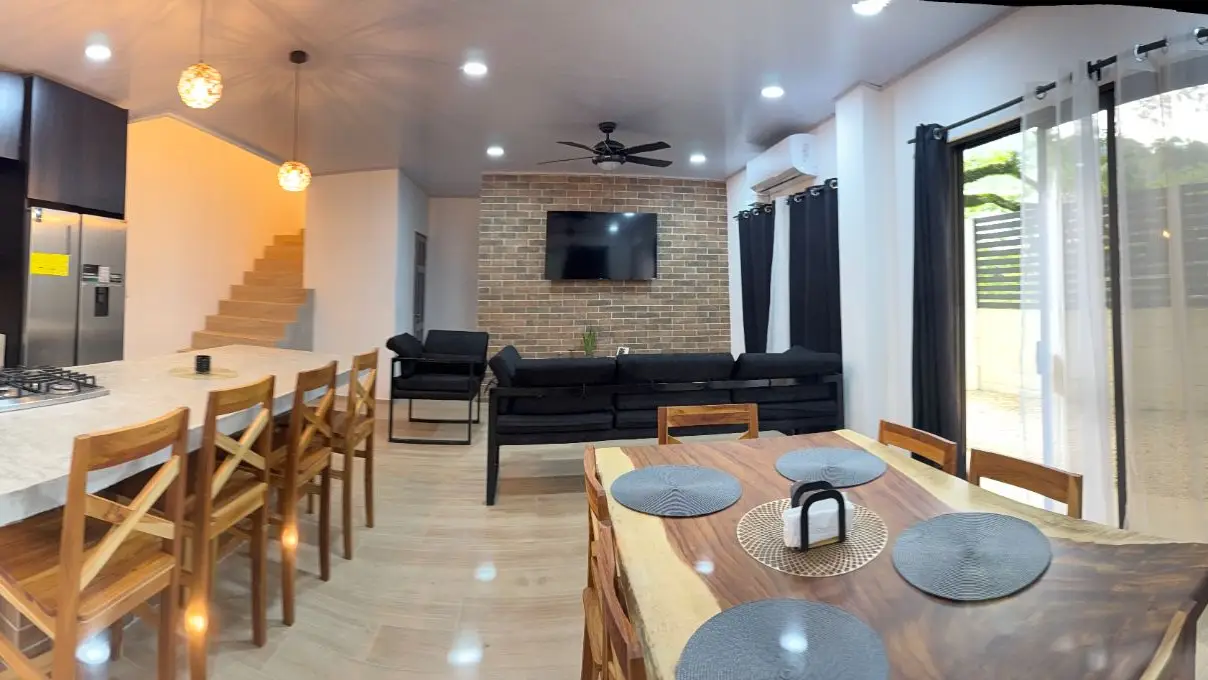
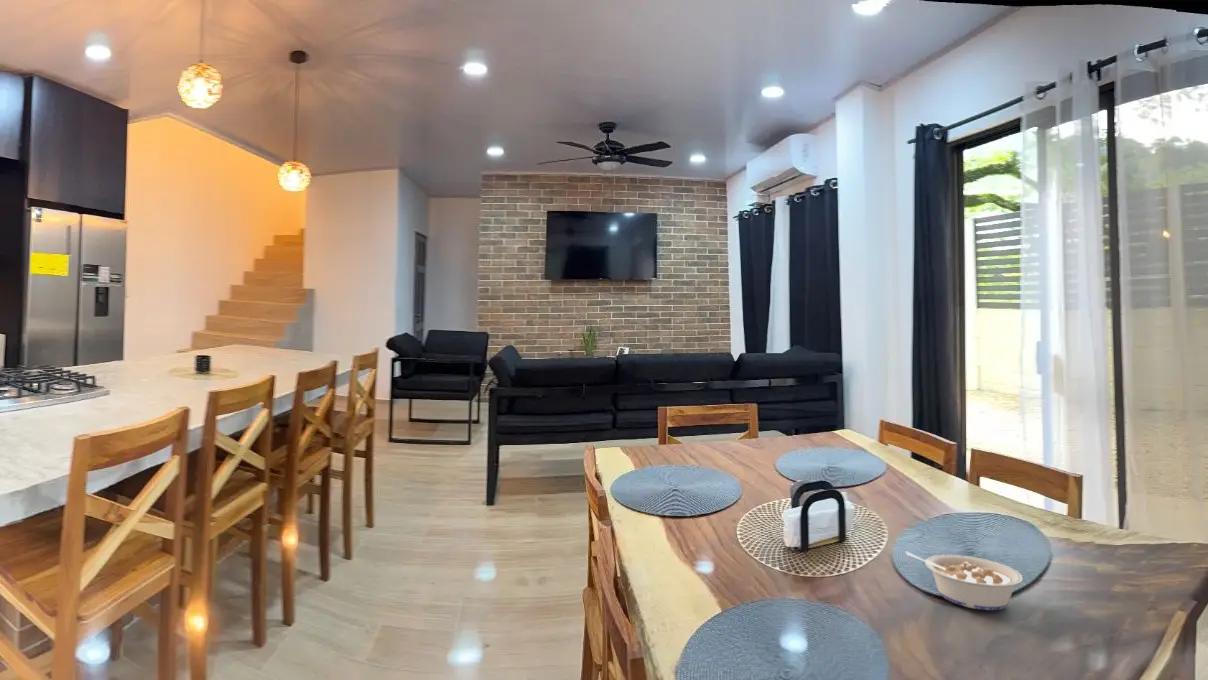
+ legume (969, 580)
